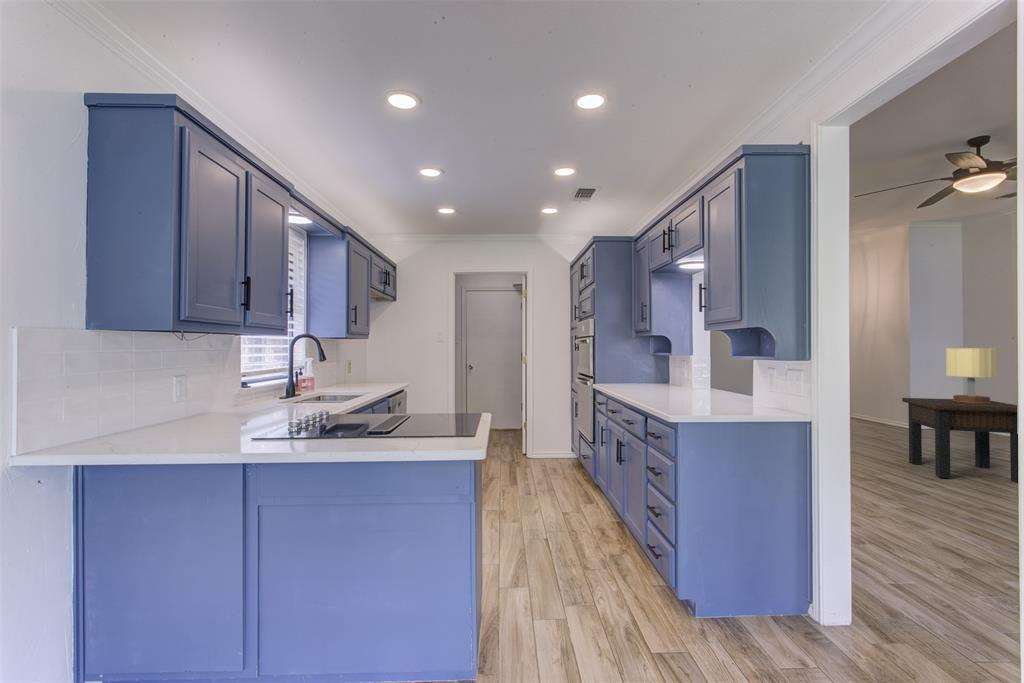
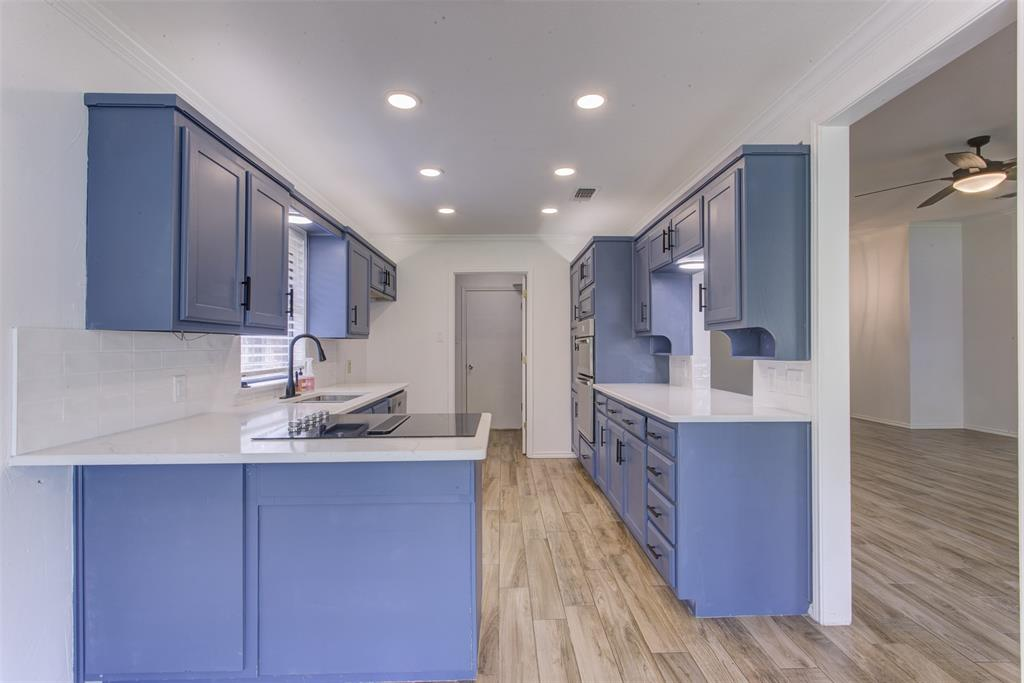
- table lamp (971, 374)
- side table (963, 430)
